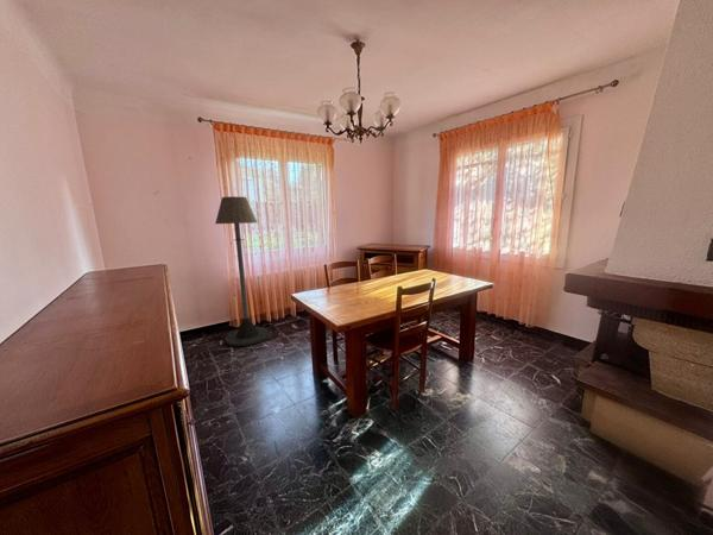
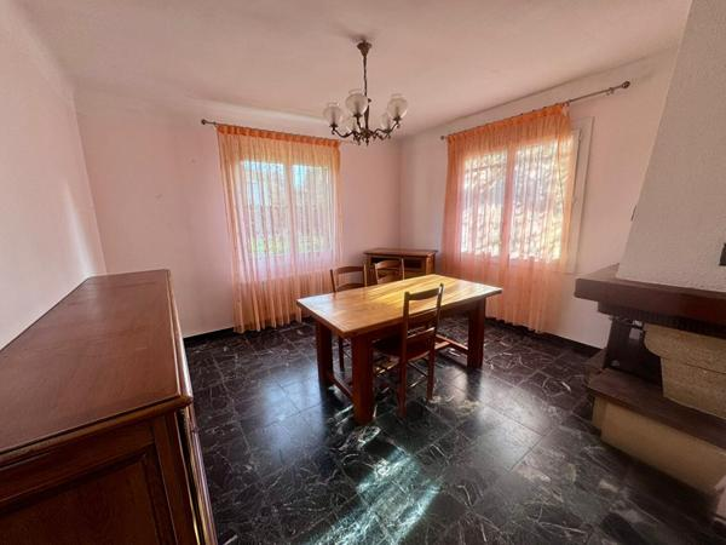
- floor lamp (241, 270)
